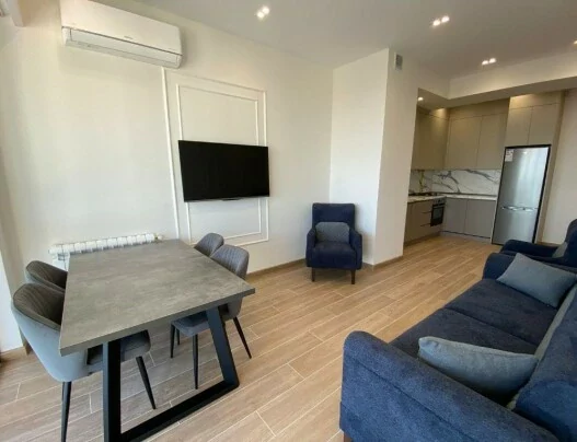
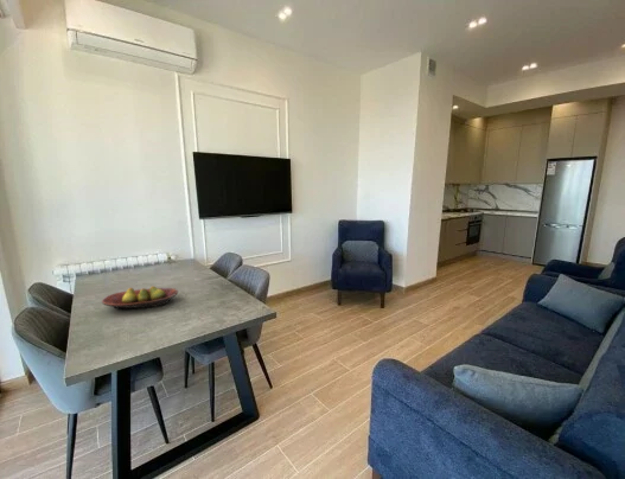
+ fruit bowl (141, 295)
